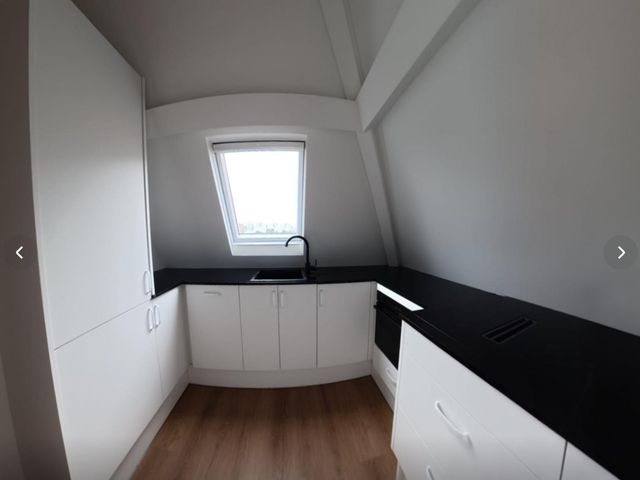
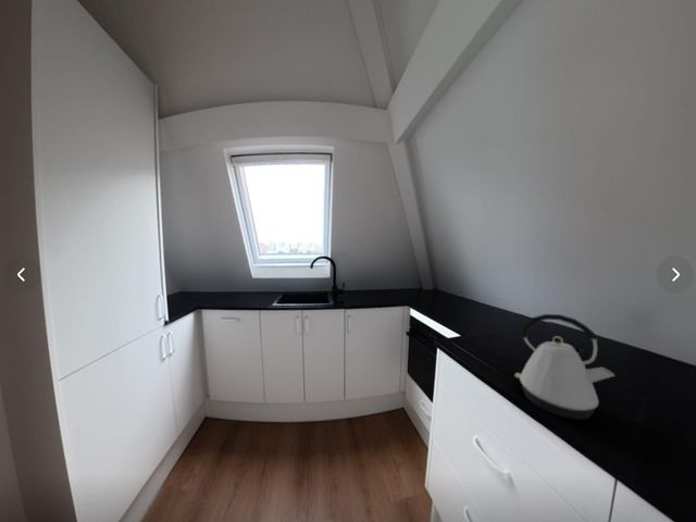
+ kettle (559, 360)
